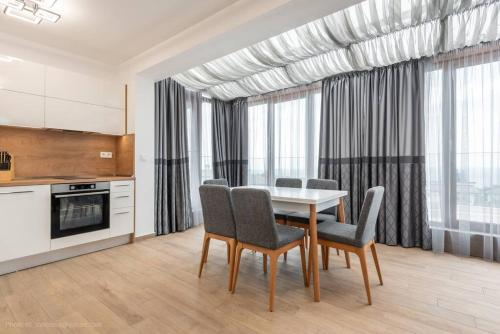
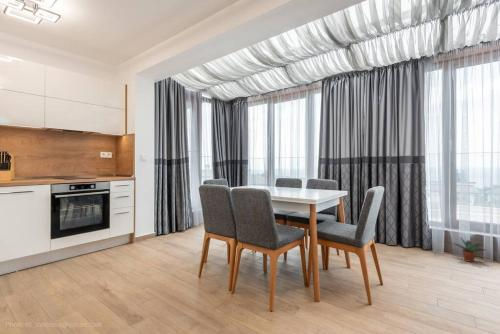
+ potted plant (469, 249)
